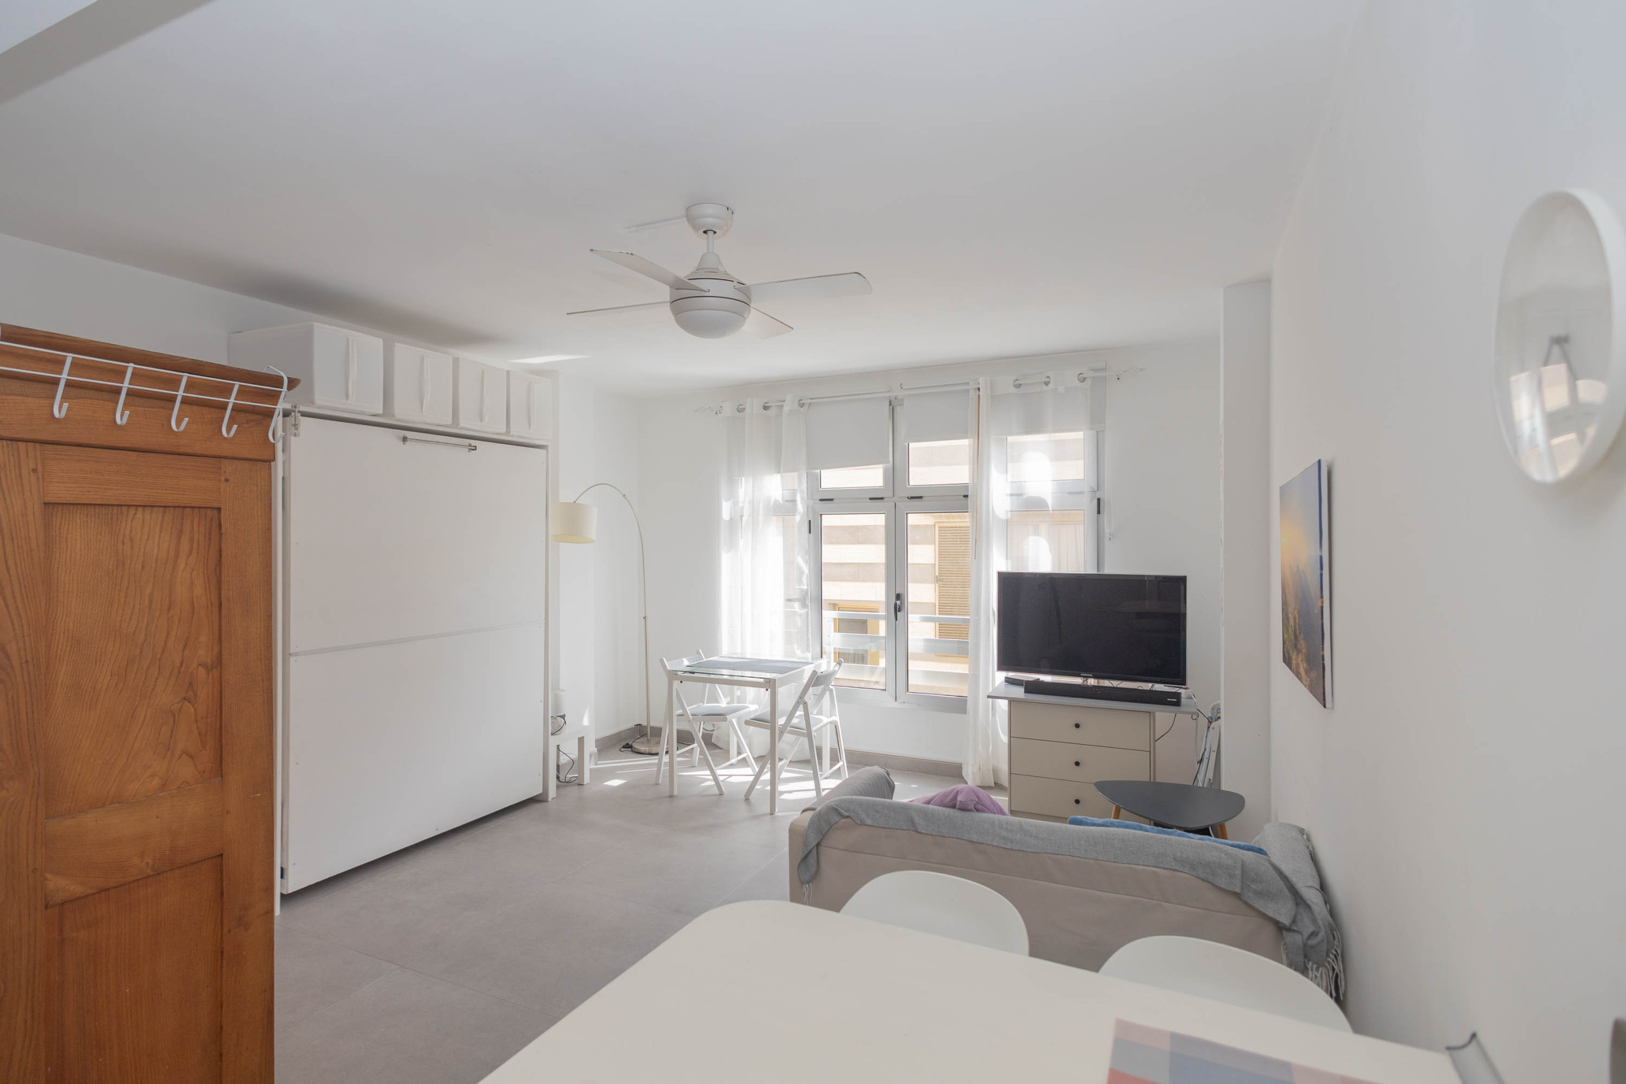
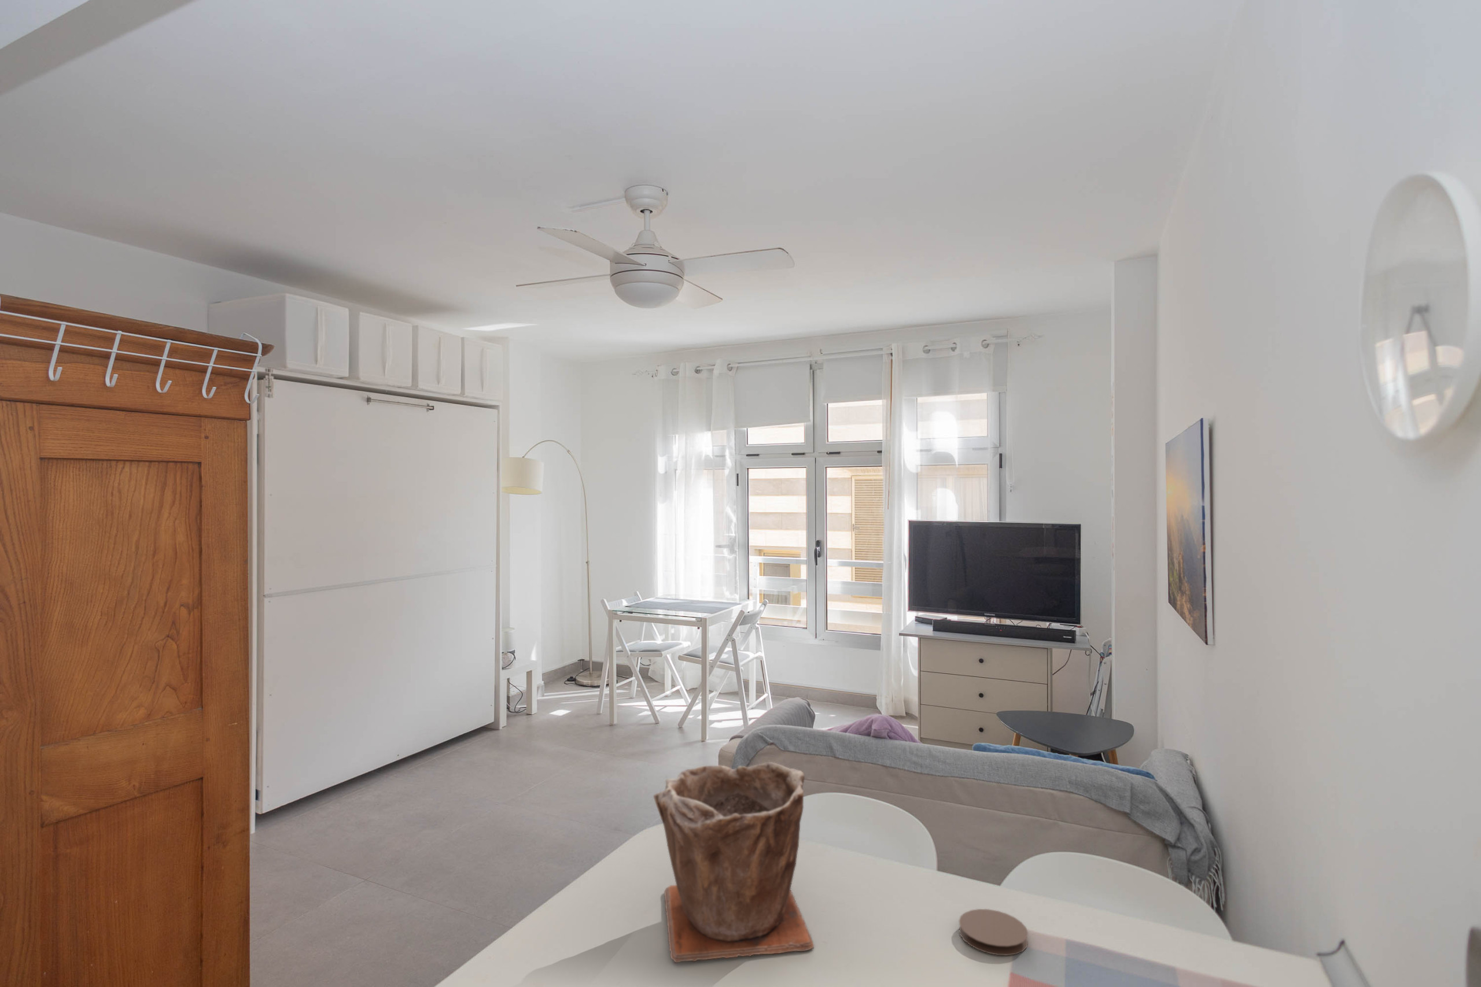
+ coaster (993, 931)
+ plant pot (734, 846)
